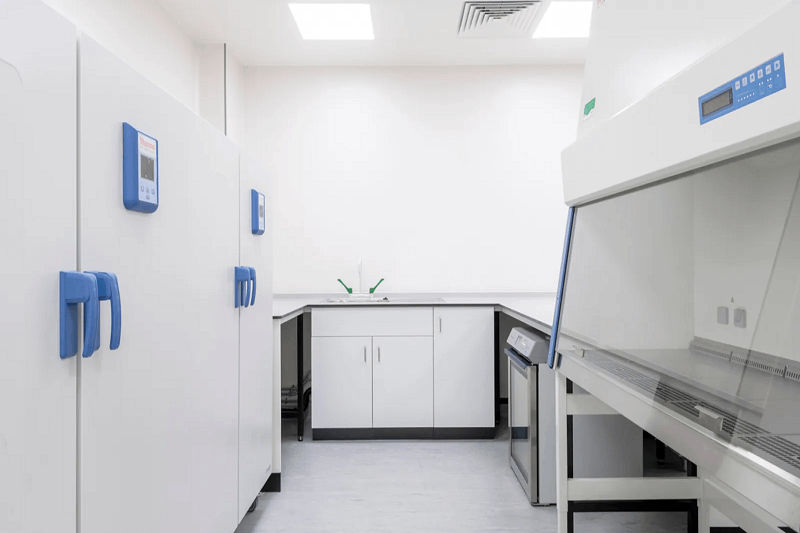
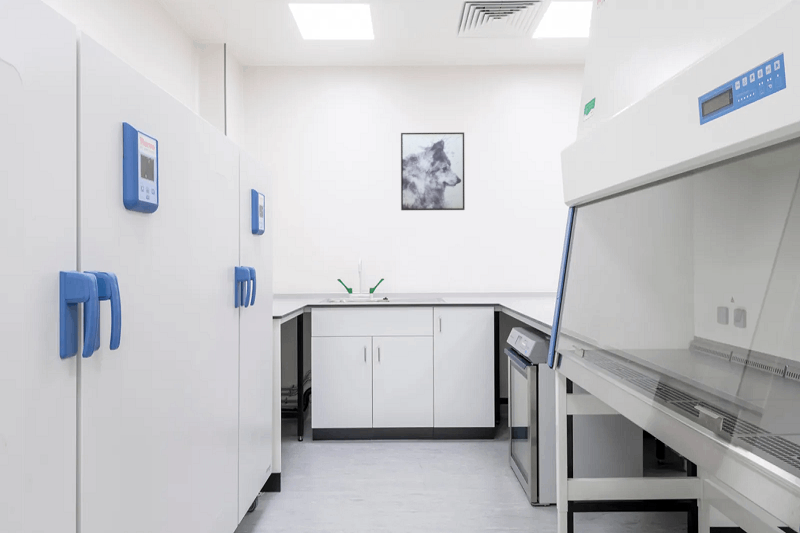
+ wall art (432, 171)
